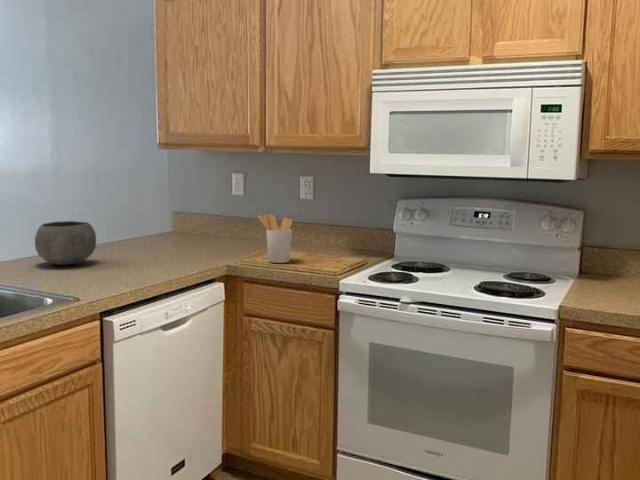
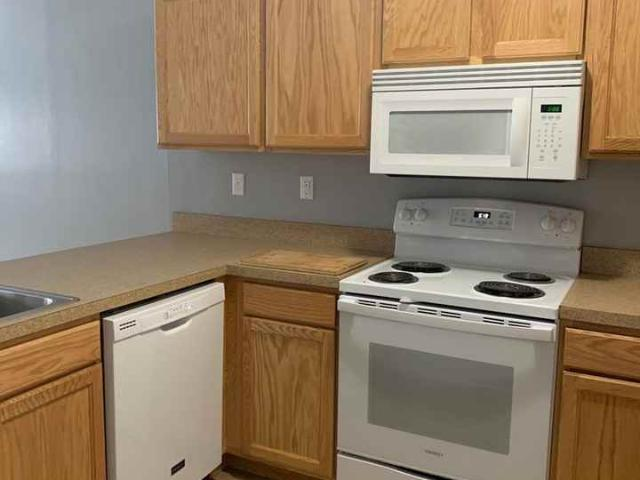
- utensil holder (274, 237)
- bowl (65, 243)
